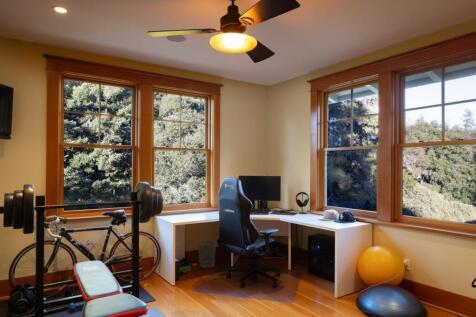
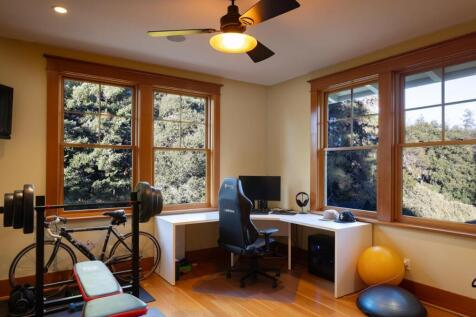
- wastebasket (207, 254)
